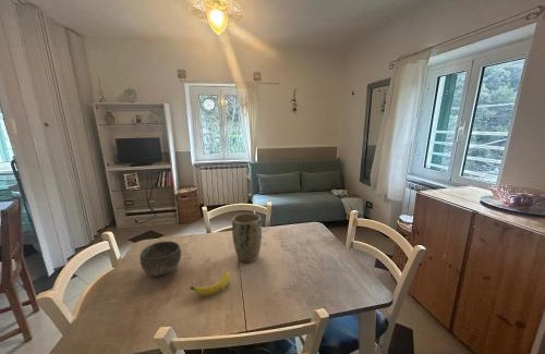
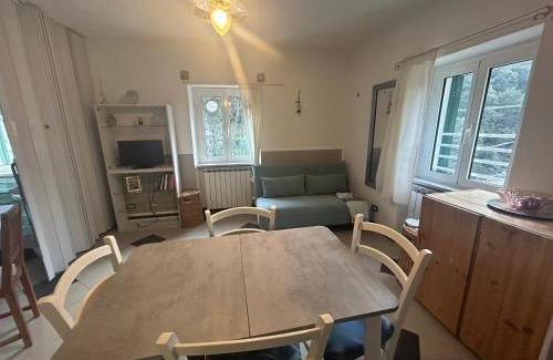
- fruit (210, 285)
- bowl (161, 259)
- plant pot (246, 237)
